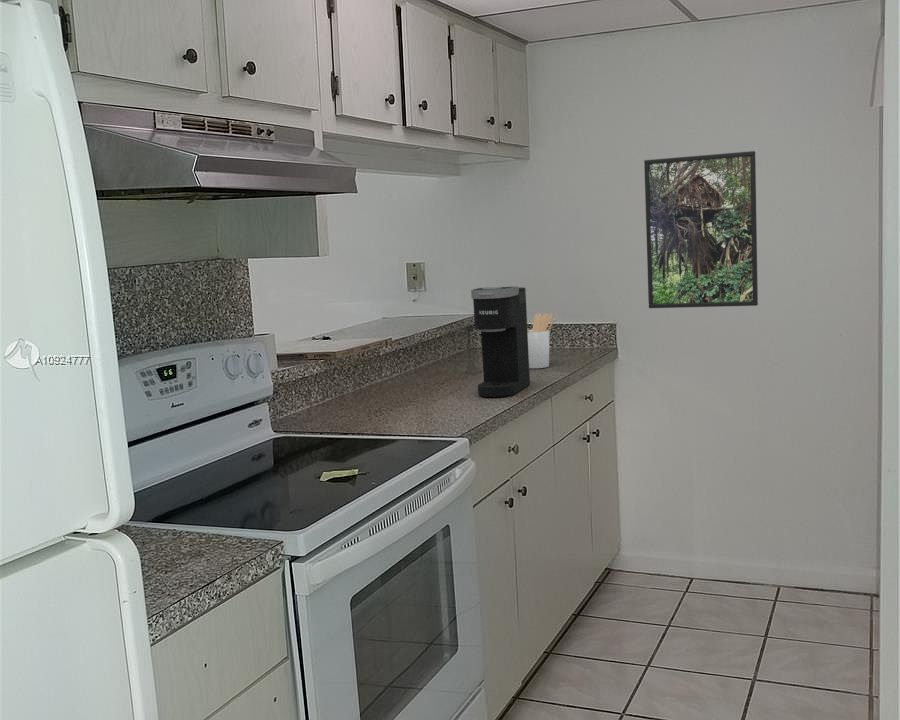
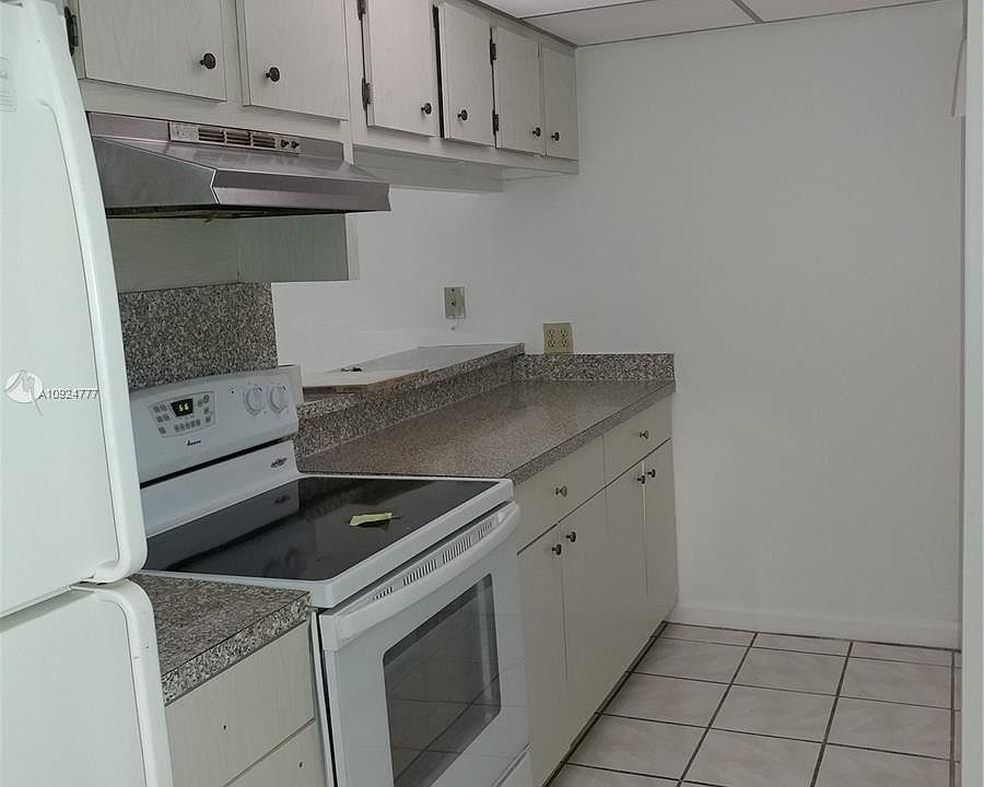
- coffee maker (501, 338)
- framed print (700, 232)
- utensil holder (538, 339)
